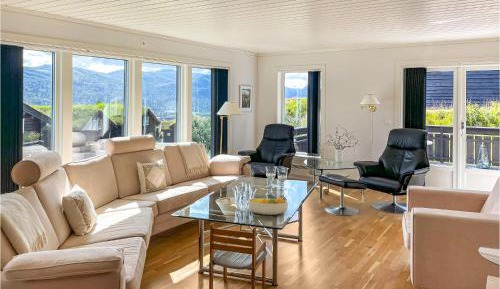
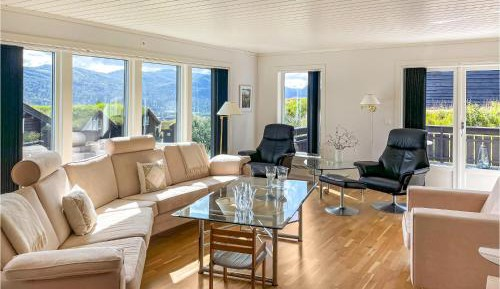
- fruit bowl (267, 204)
